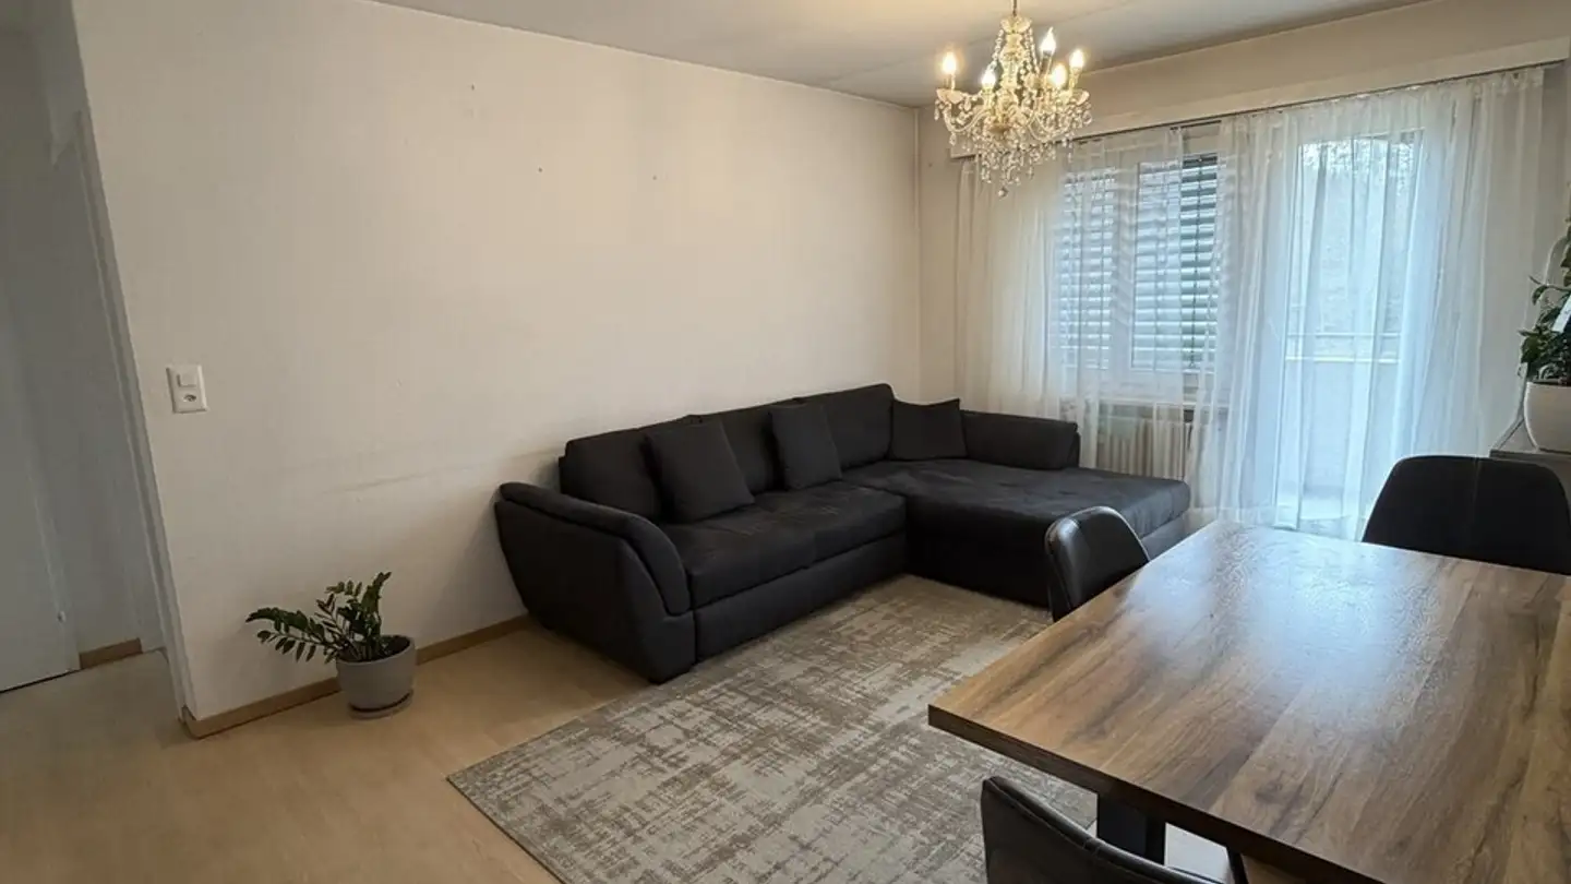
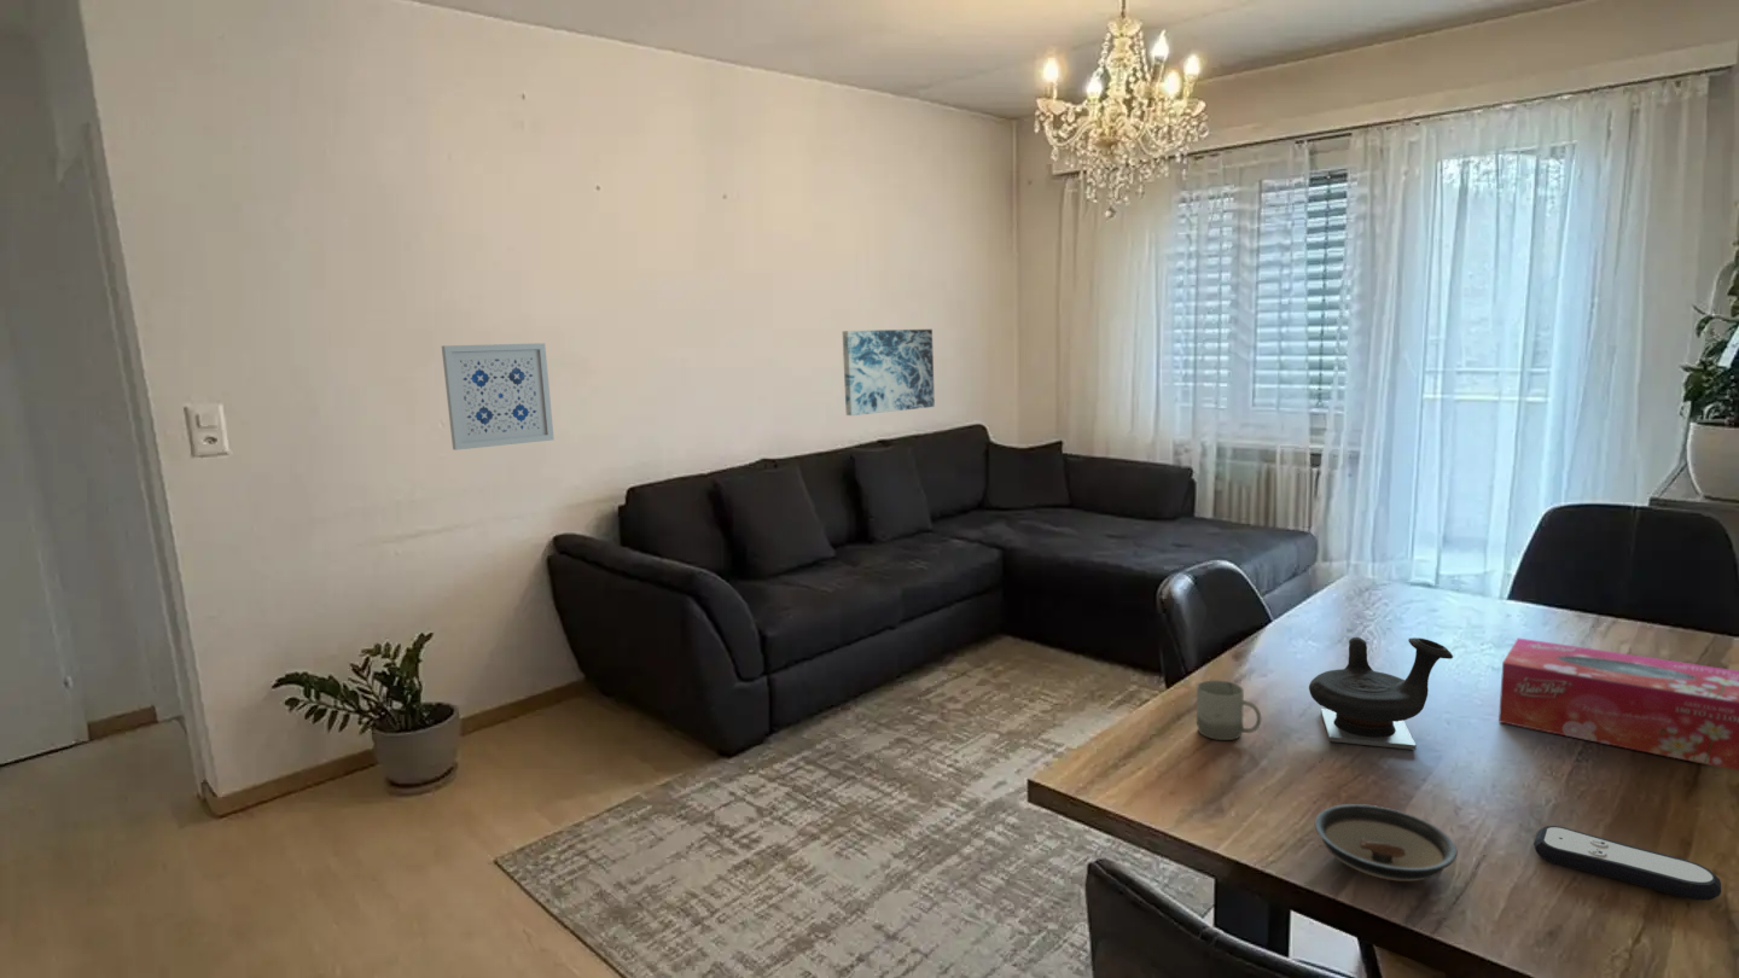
+ saucer (1383, 848)
+ remote control (1623, 861)
+ cup (1228, 711)
+ teapot (1376, 680)
+ wall art (500, 395)
+ wall art (890, 371)
+ tissue box (1621, 698)
